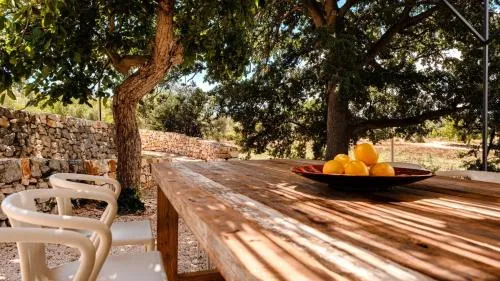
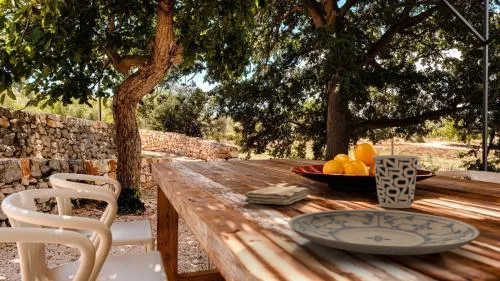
+ plate (378, 233)
+ cup (395, 180)
+ washcloth (277, 194)
